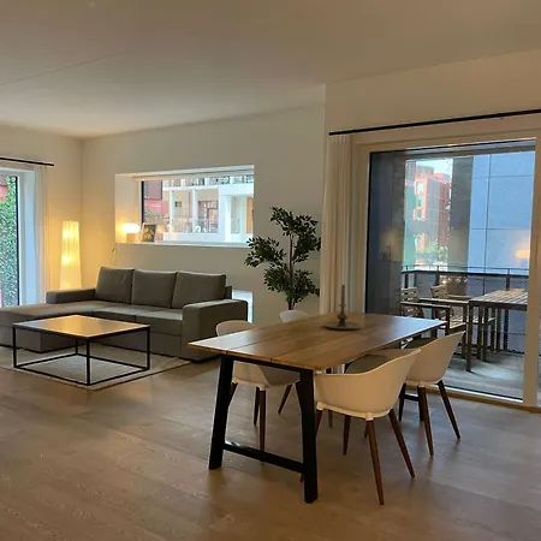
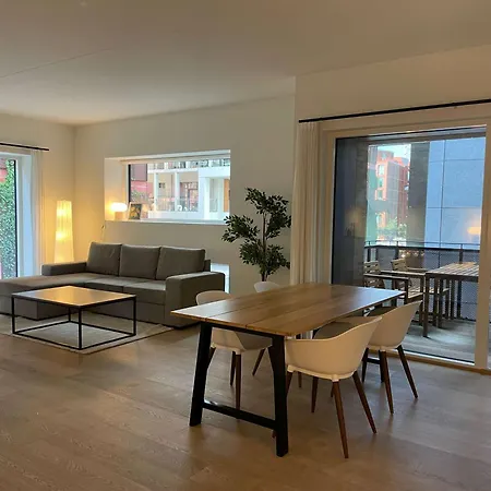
- candle holder (343, 305)
